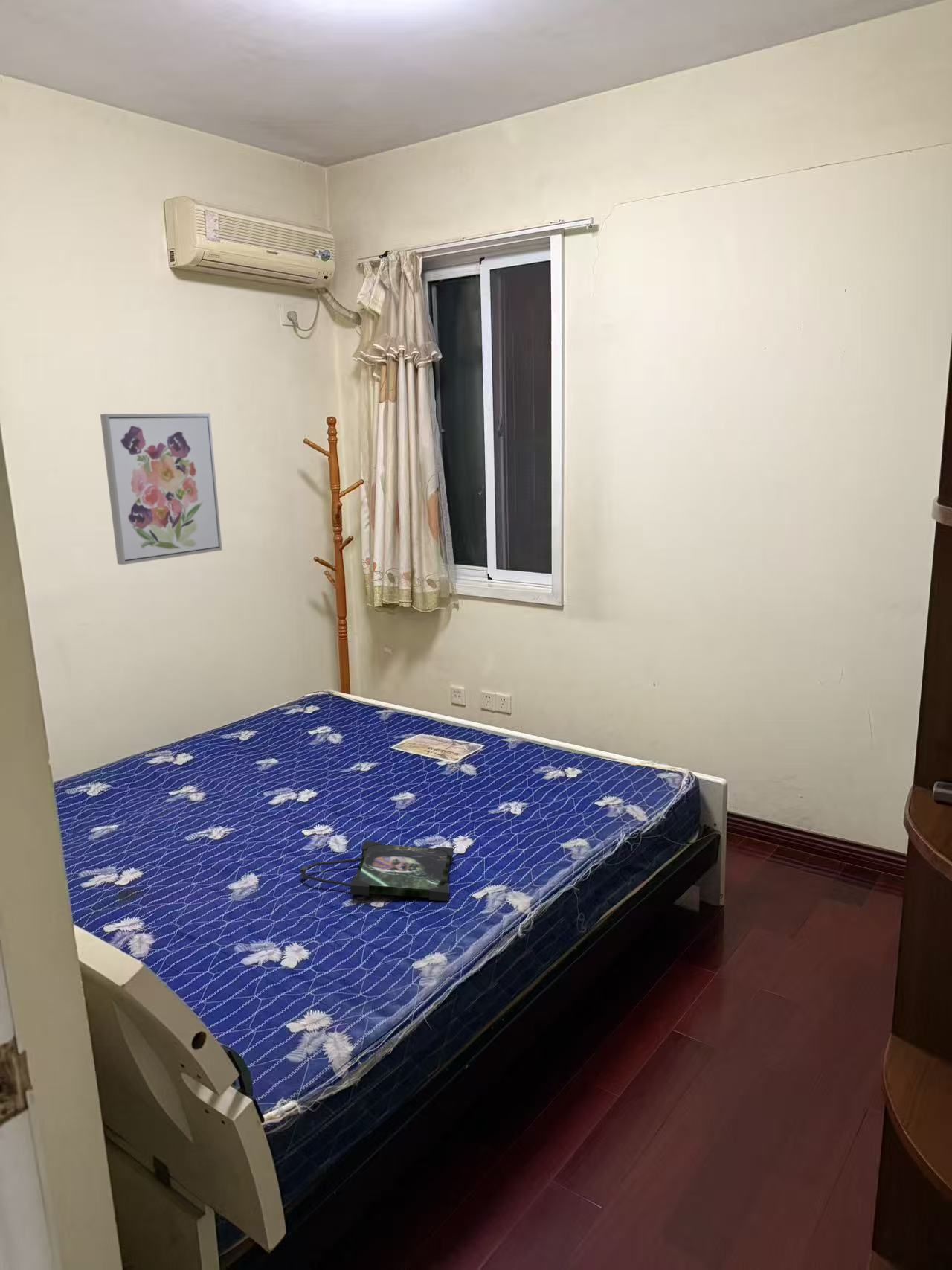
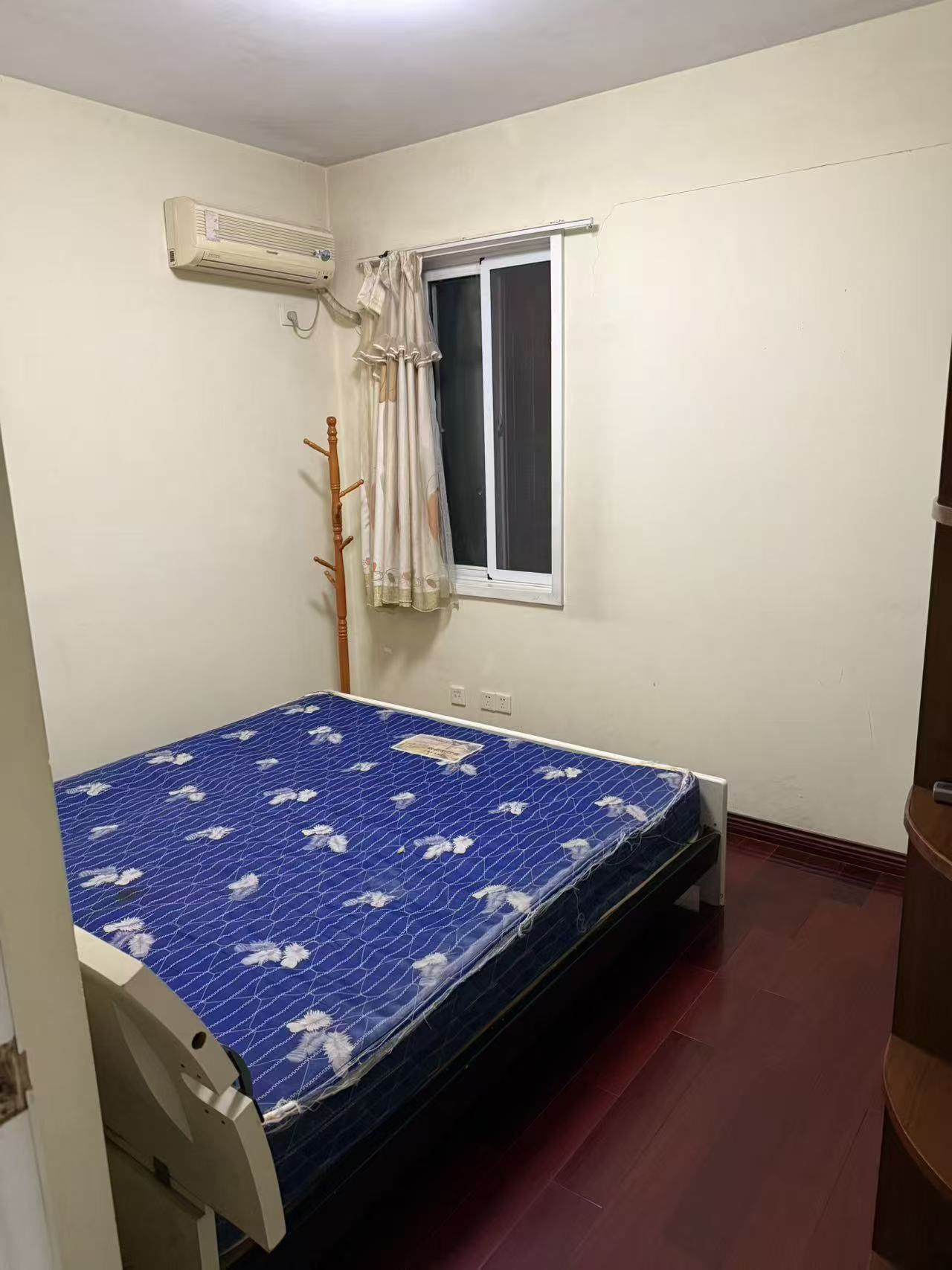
- wall art (165, 487)
- photo frame (375, 870)
